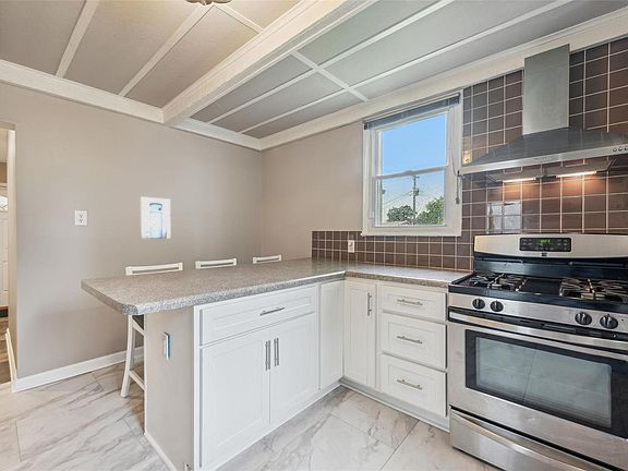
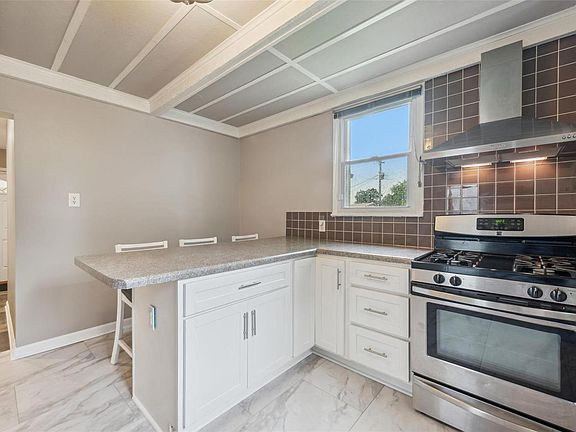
- wall art (155, 218)
